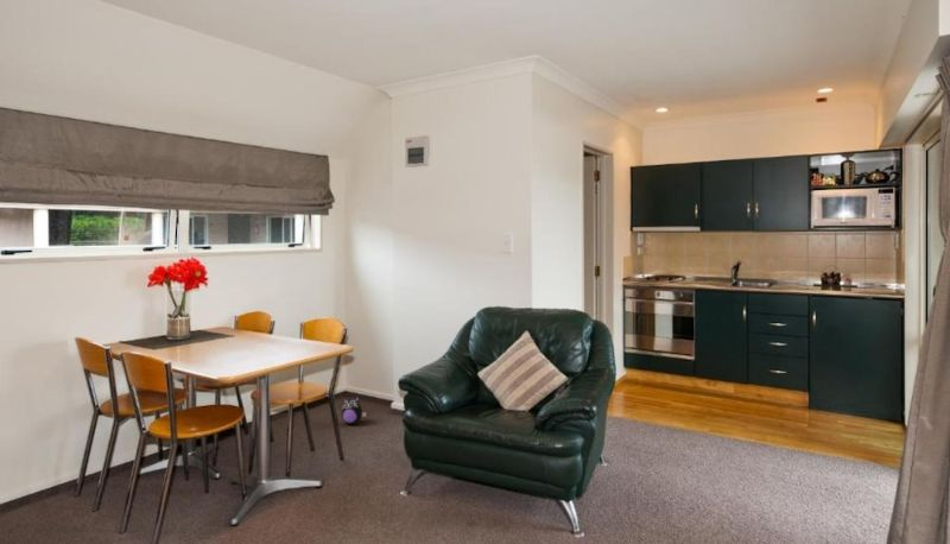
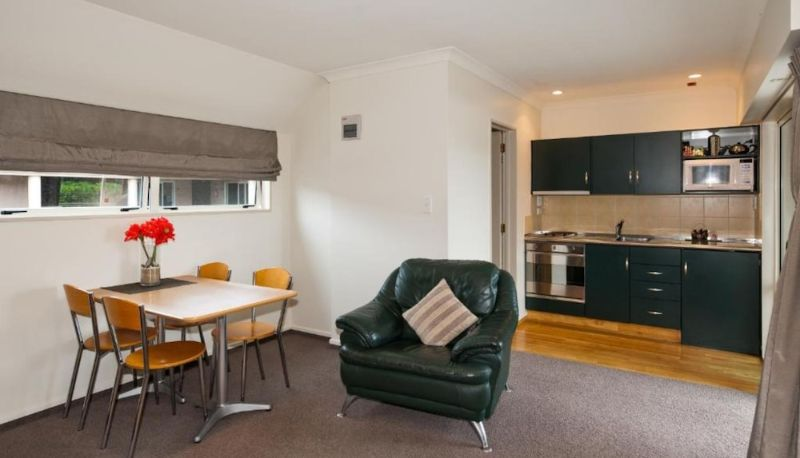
- plush toy (353, 410)
